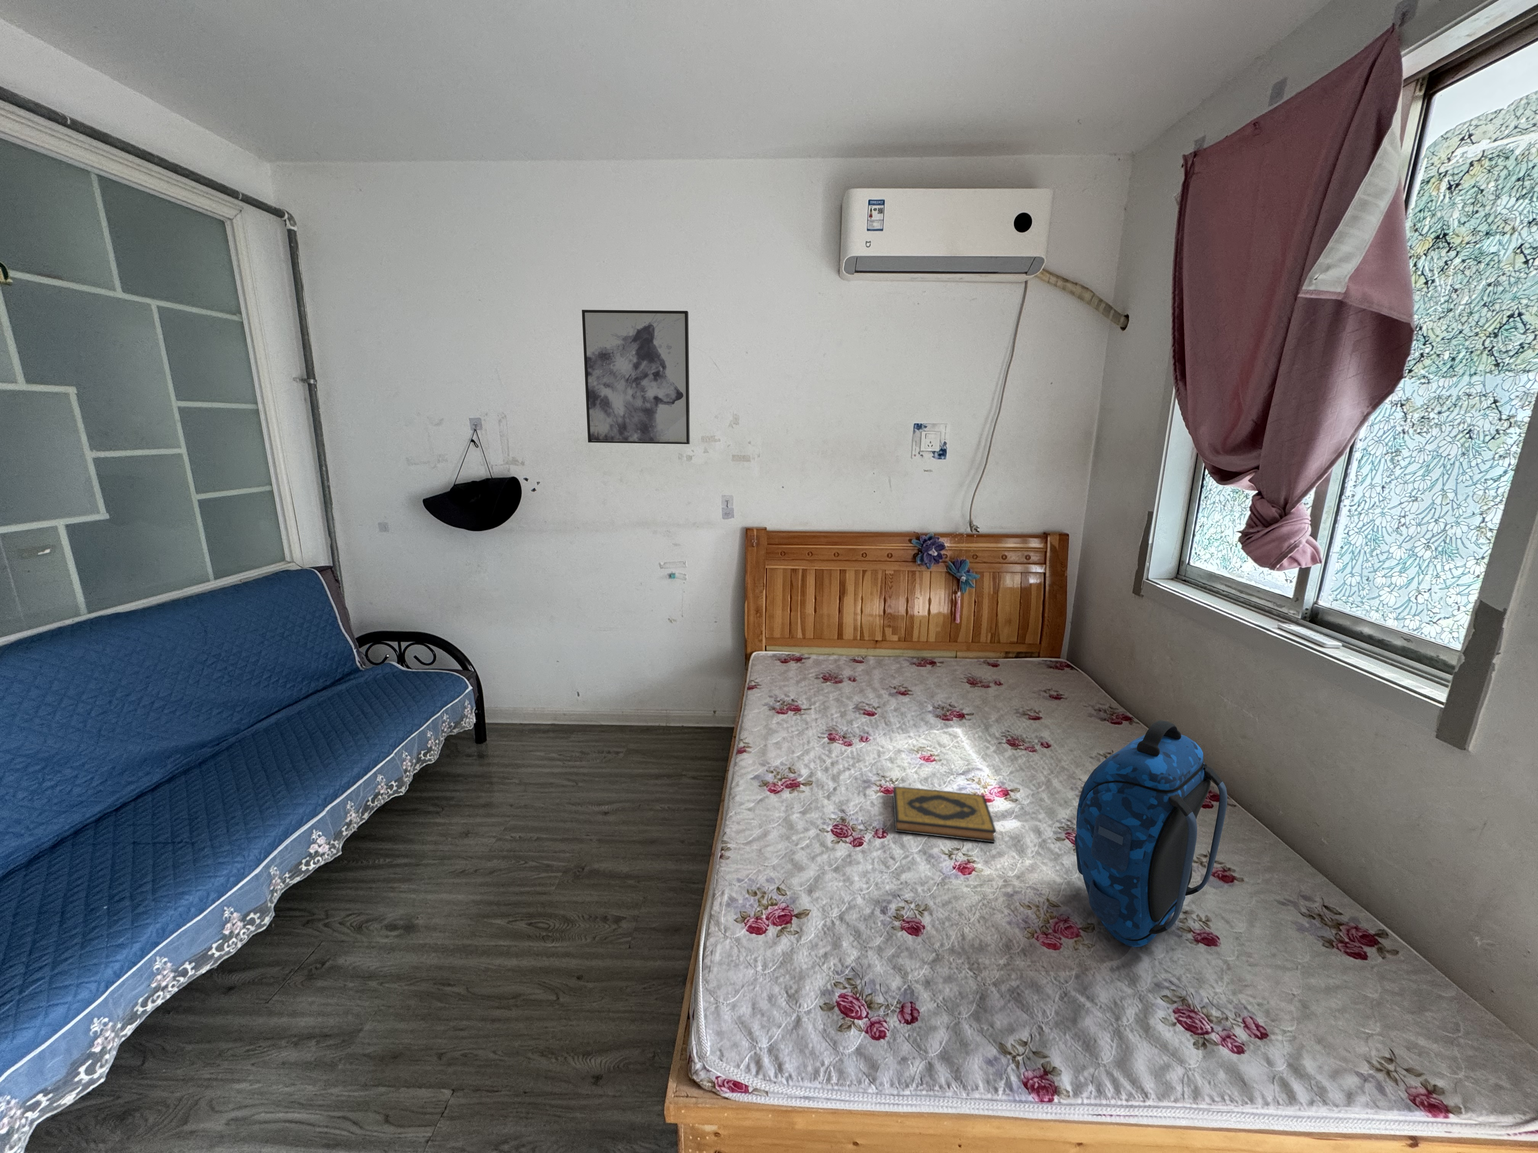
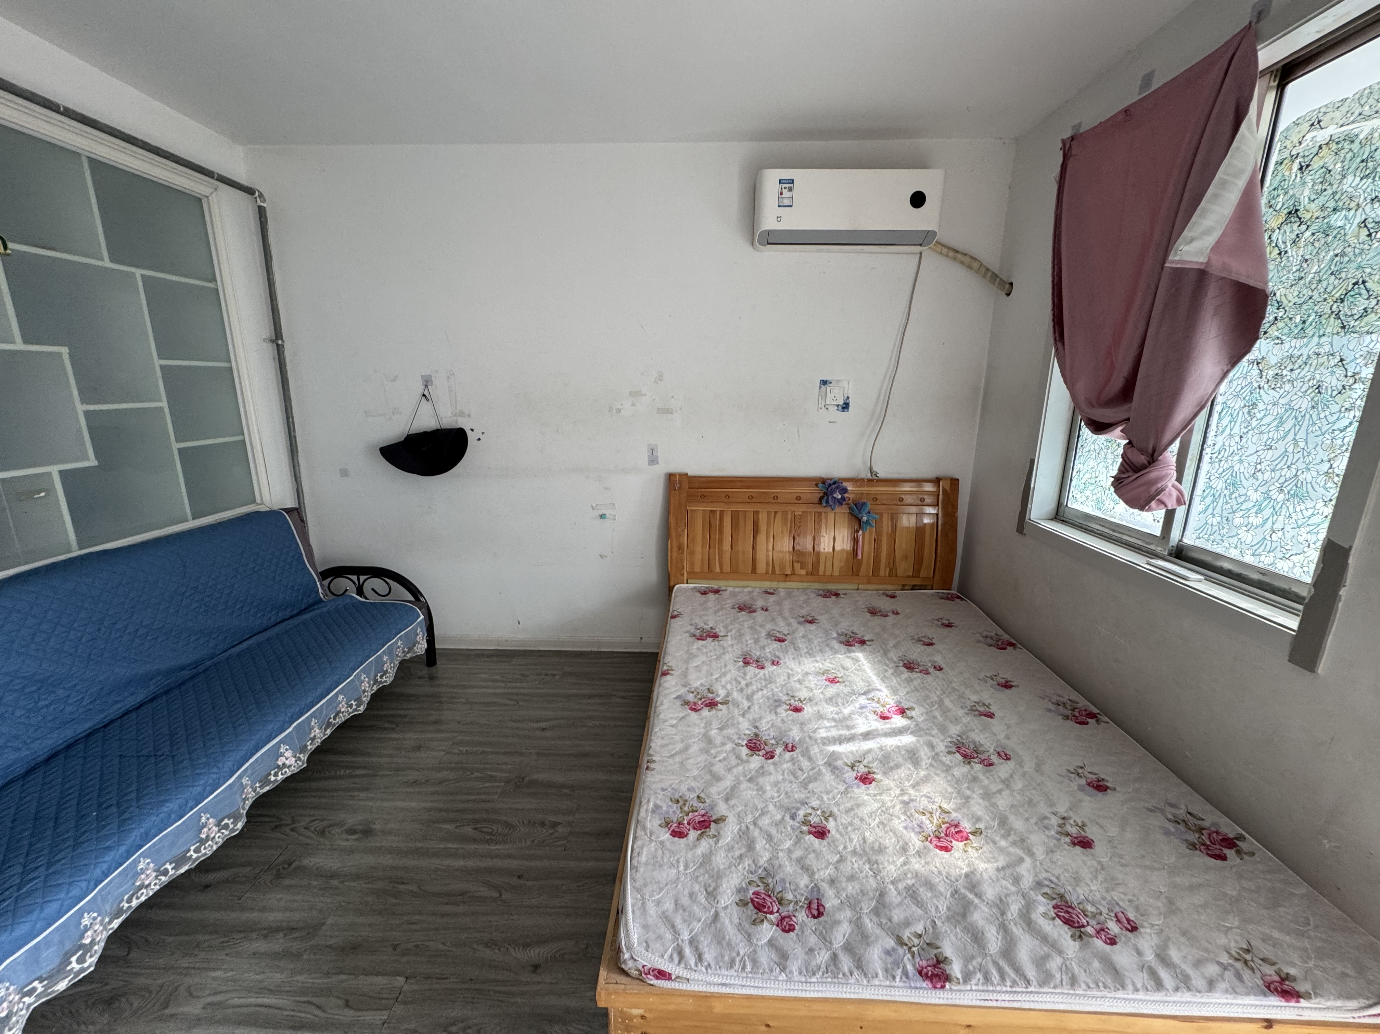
- backpack (1142, 822)
- hardback book (941, 811)
- wall art (637, 378)
